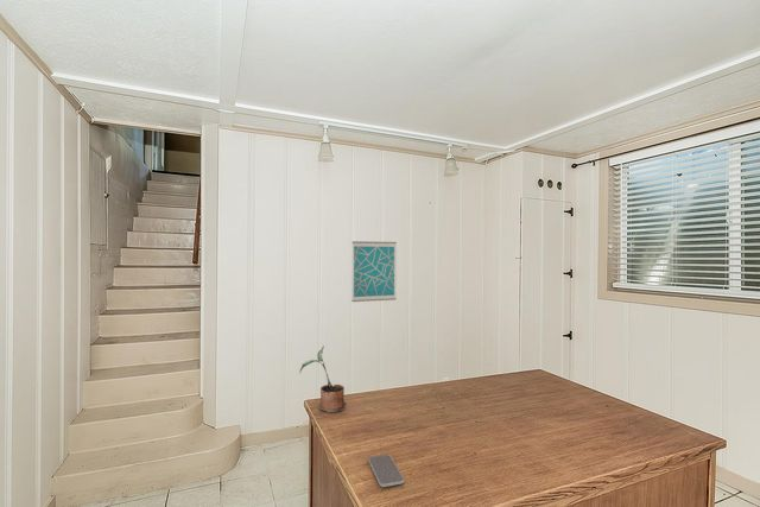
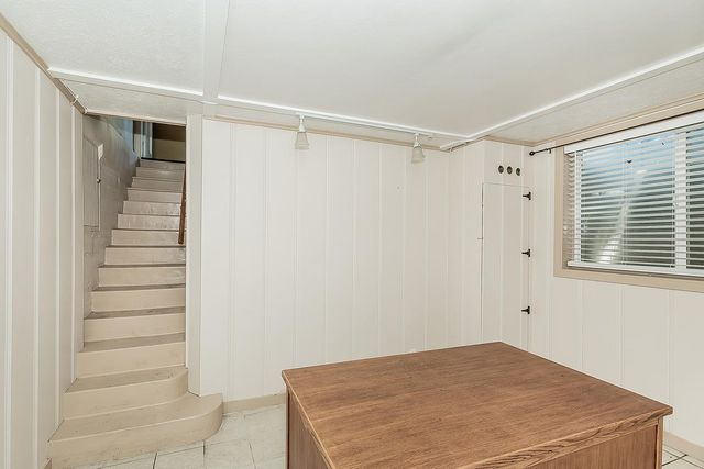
- potted plant (327, 376)
- wall art (374, 271)
- smartphone (385, 469)
